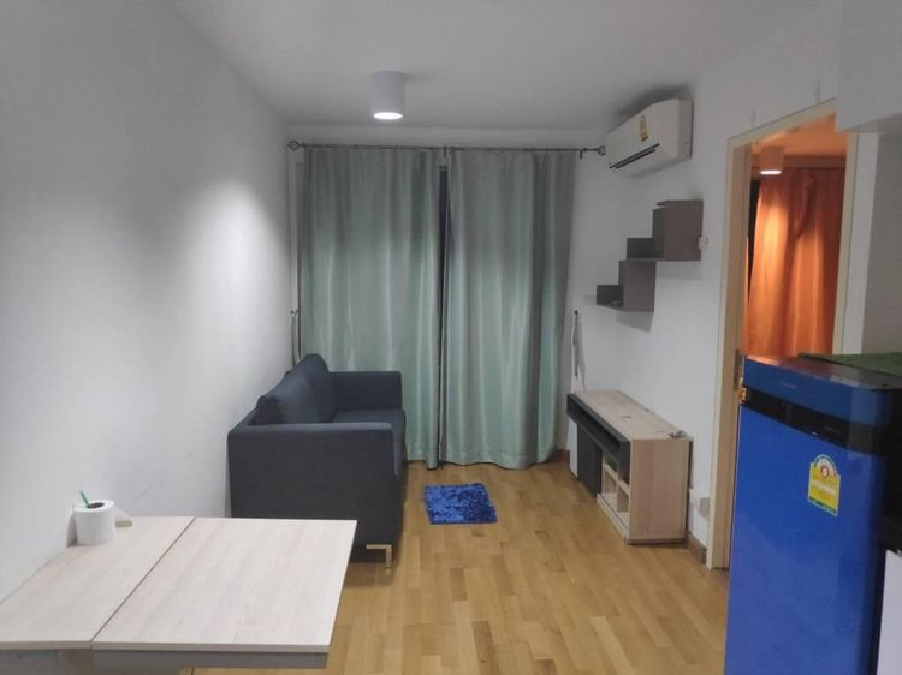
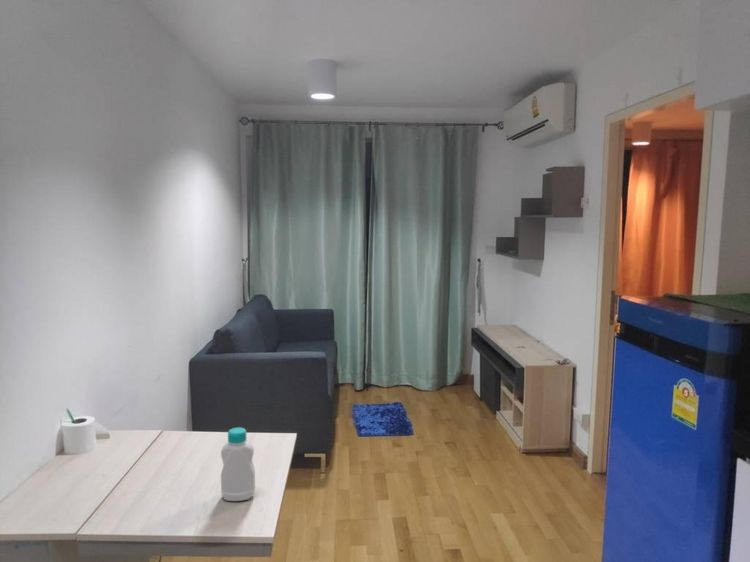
+ bottle (237, 463)
